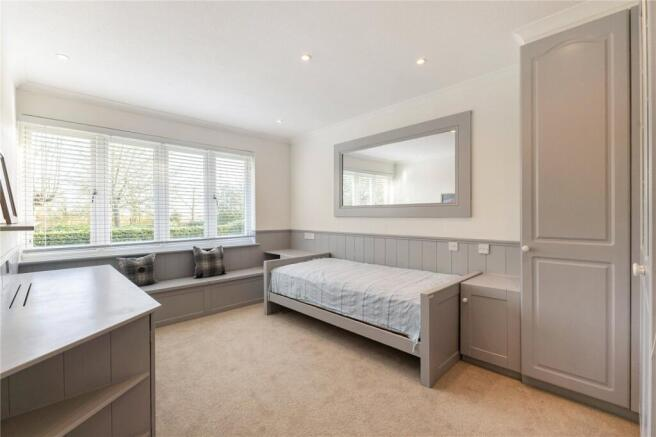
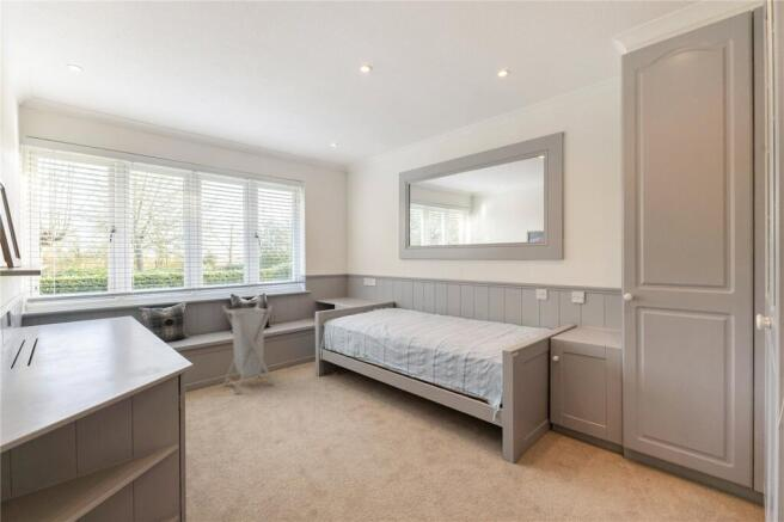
+ laundry hamper (247, 344)
